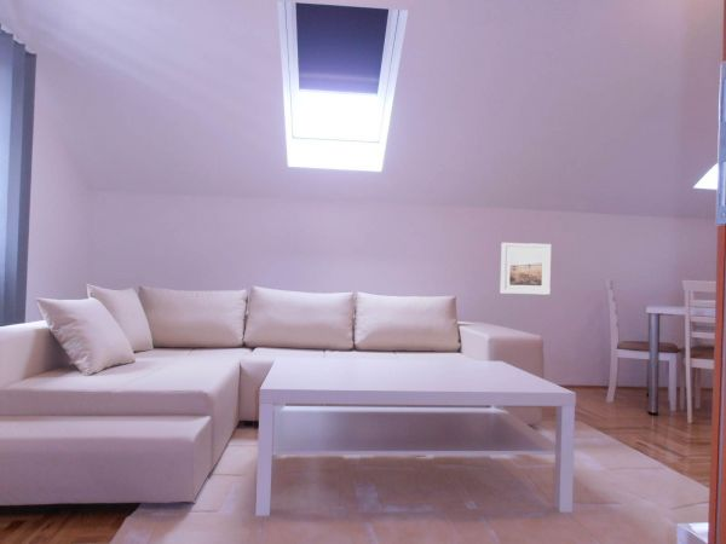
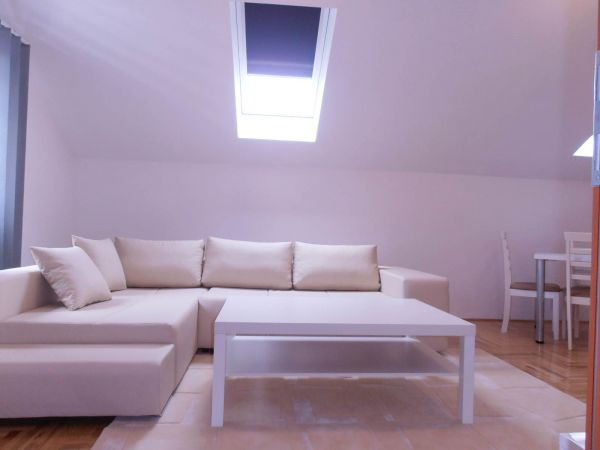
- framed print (525, 268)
